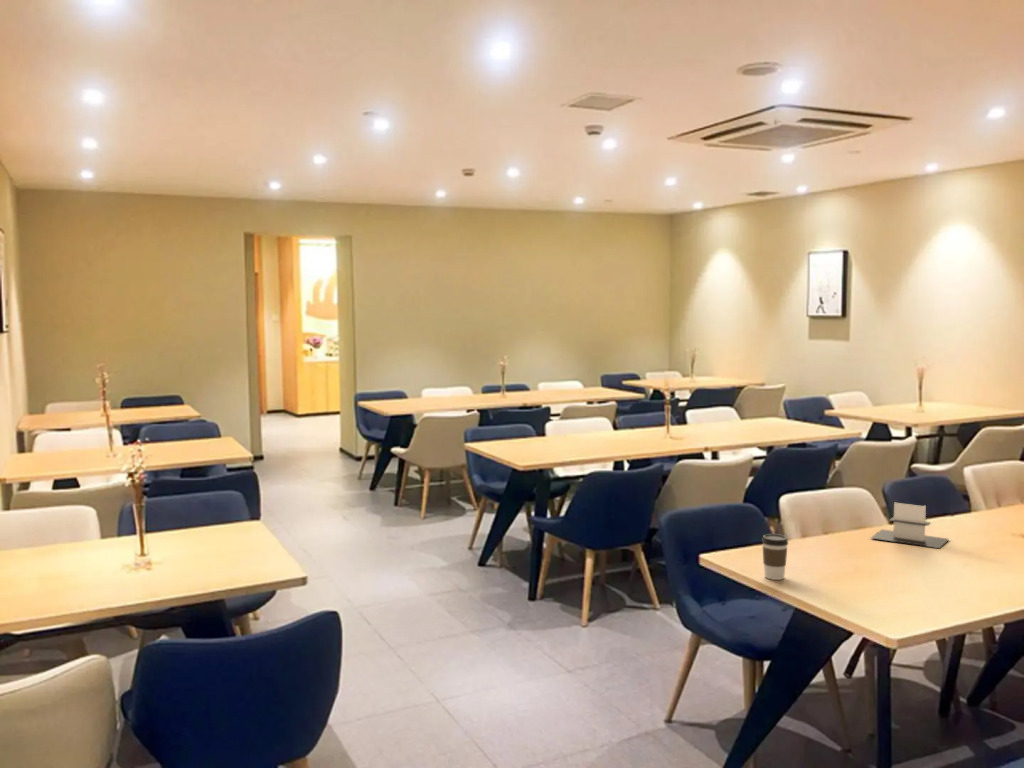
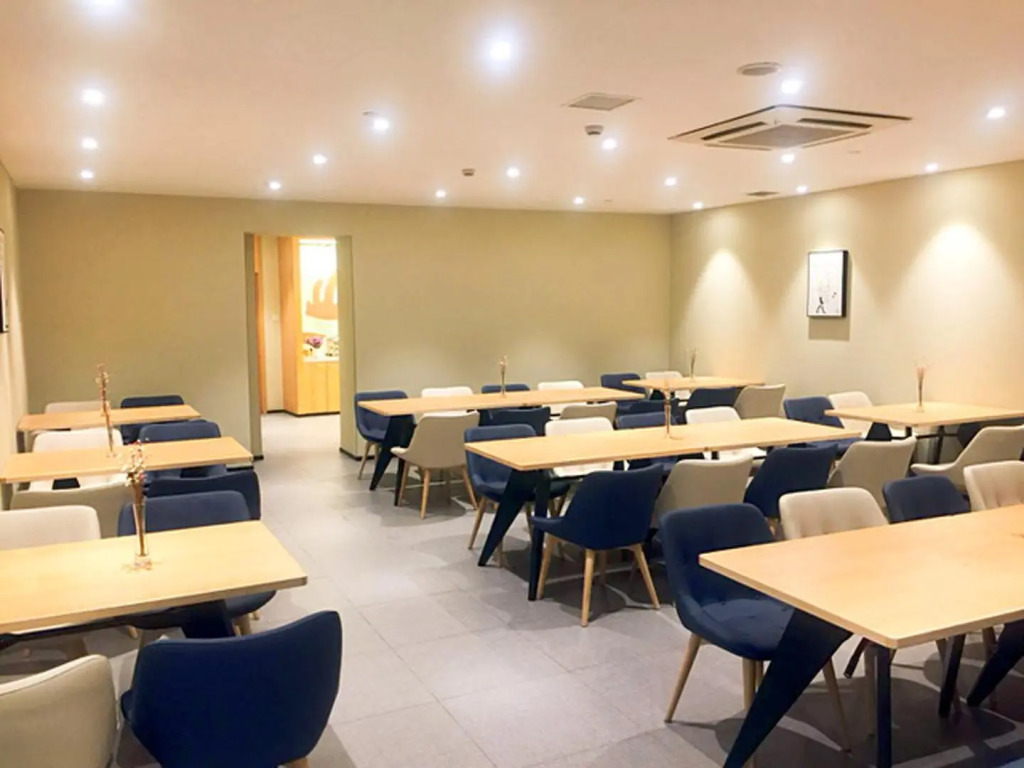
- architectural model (909, 521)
- coffee cup (774, 556)
